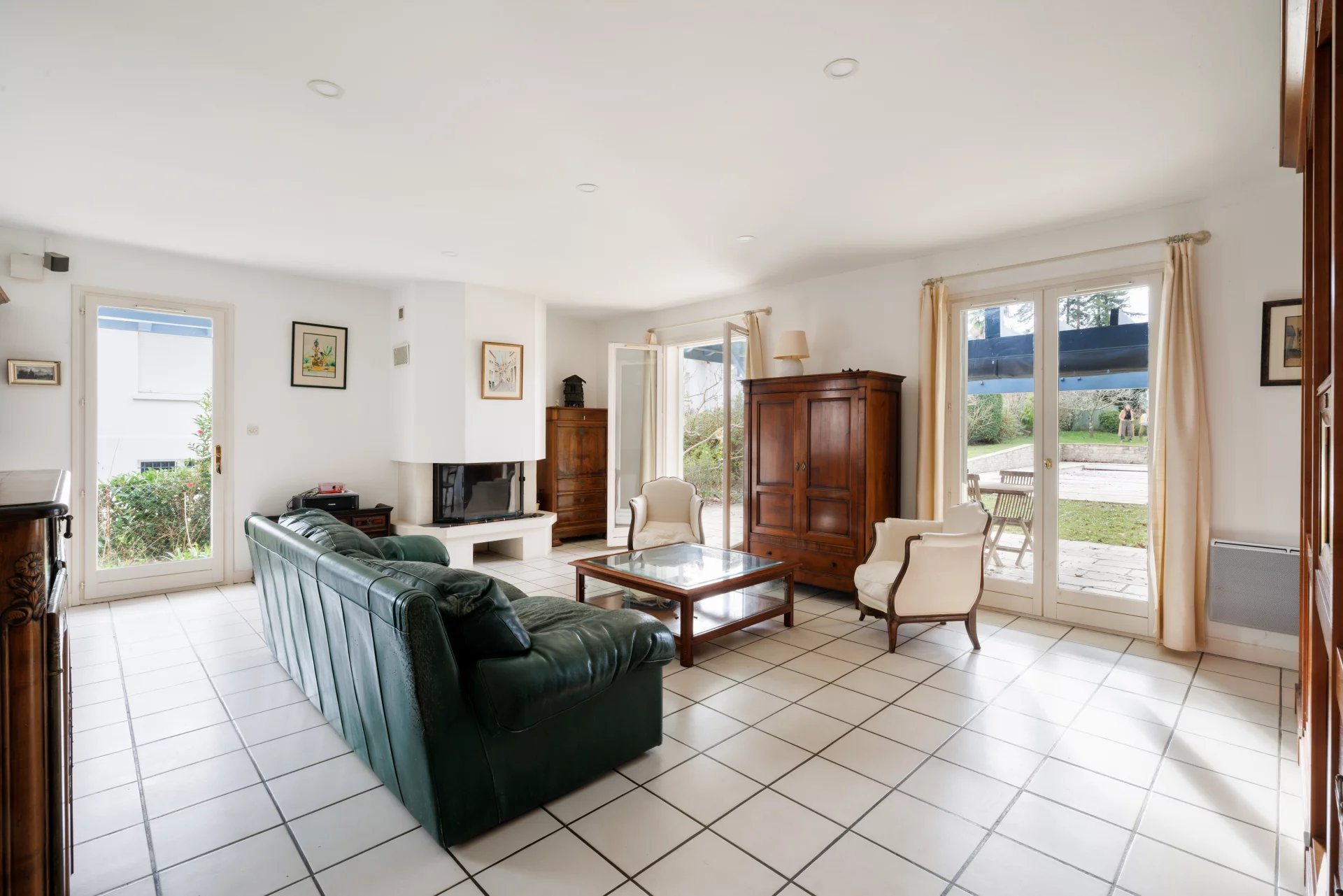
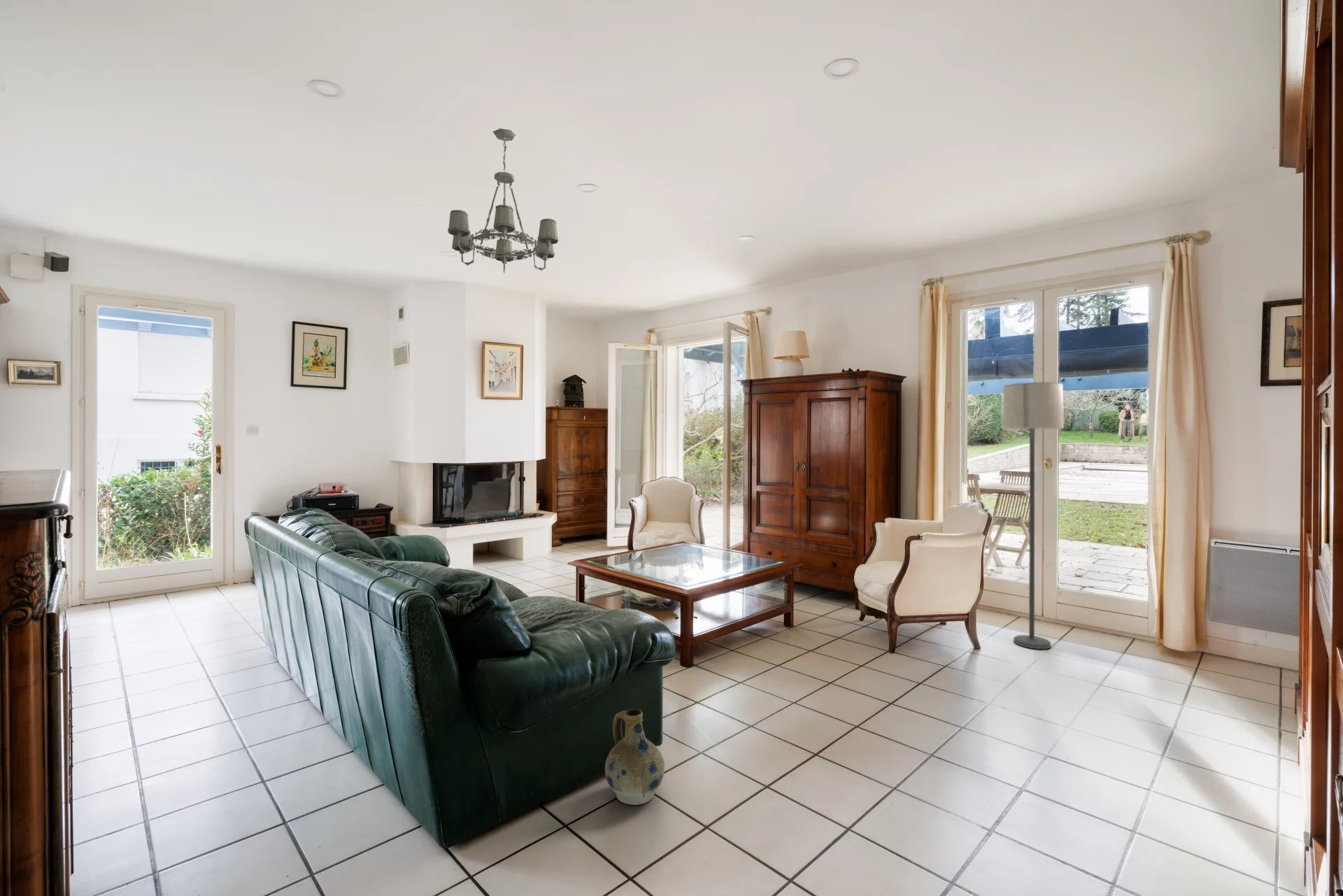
+ lamp (1032, 514)
+ chandelier (504, 198)
+ ceramic jug (634, 753)
